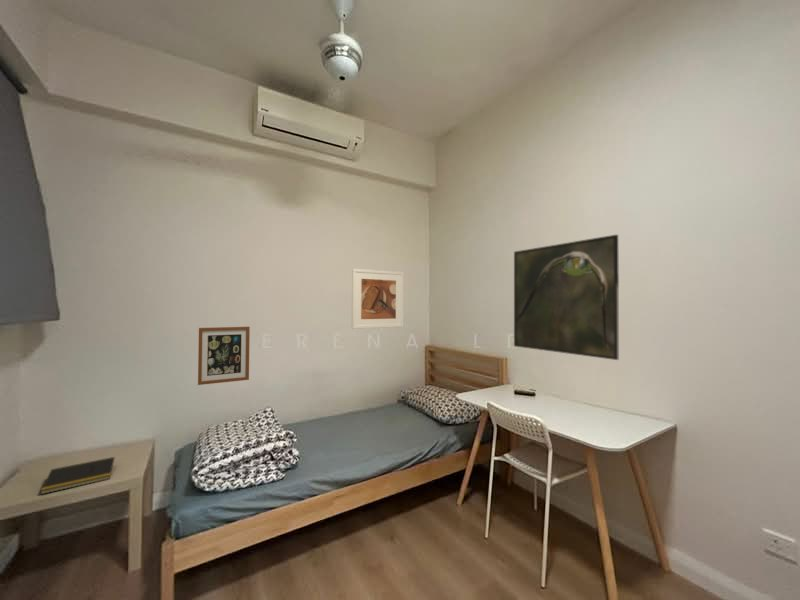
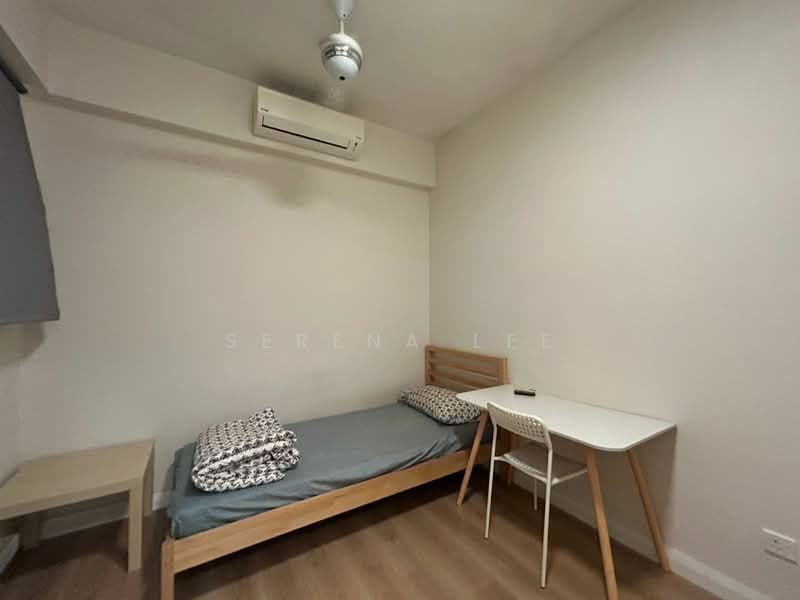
- wall art (224, 354)
- notepad (80, 474)
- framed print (378, 299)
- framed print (559, 298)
